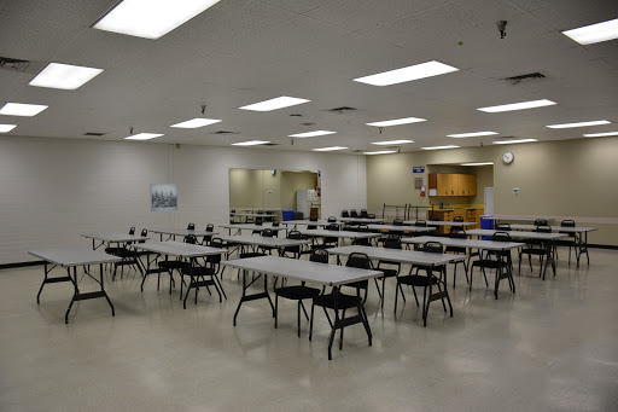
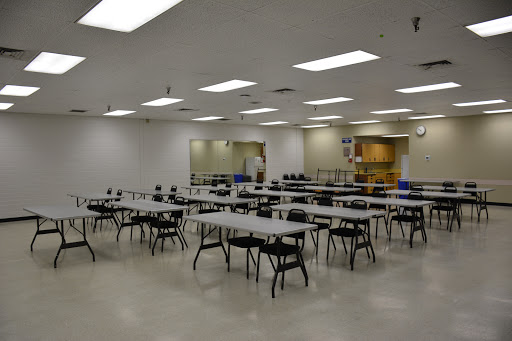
- wall art (164, 197)
